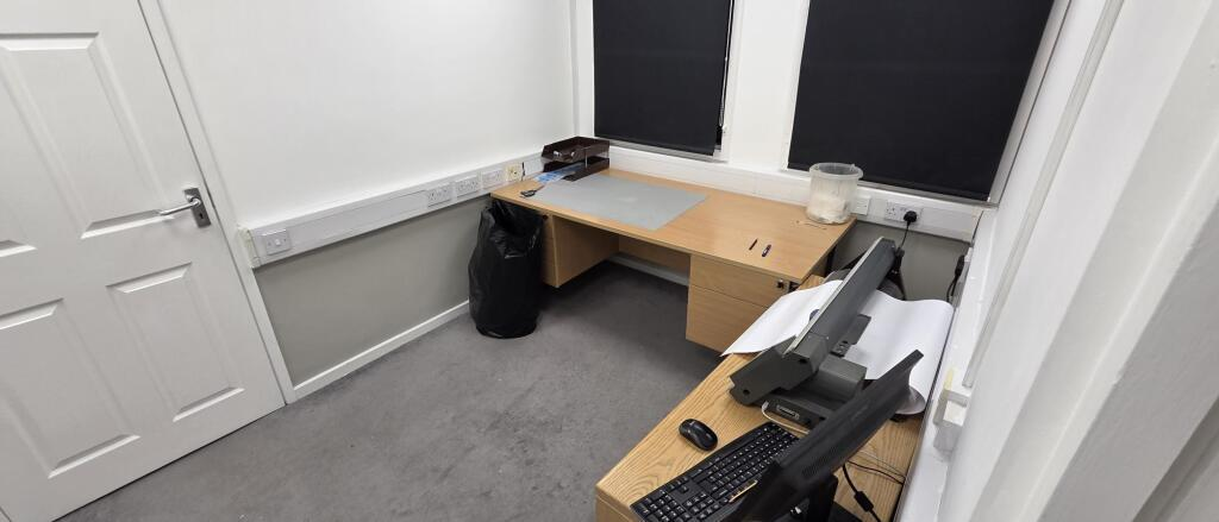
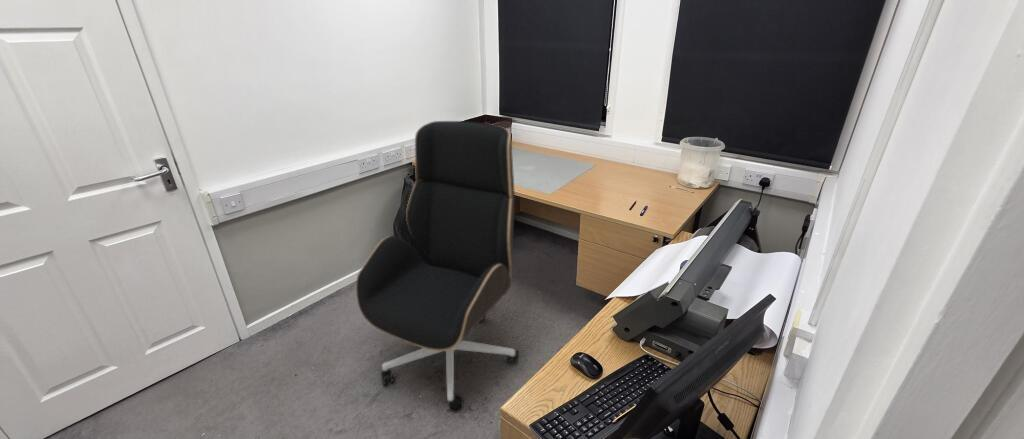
+ office chair (442, 258)
